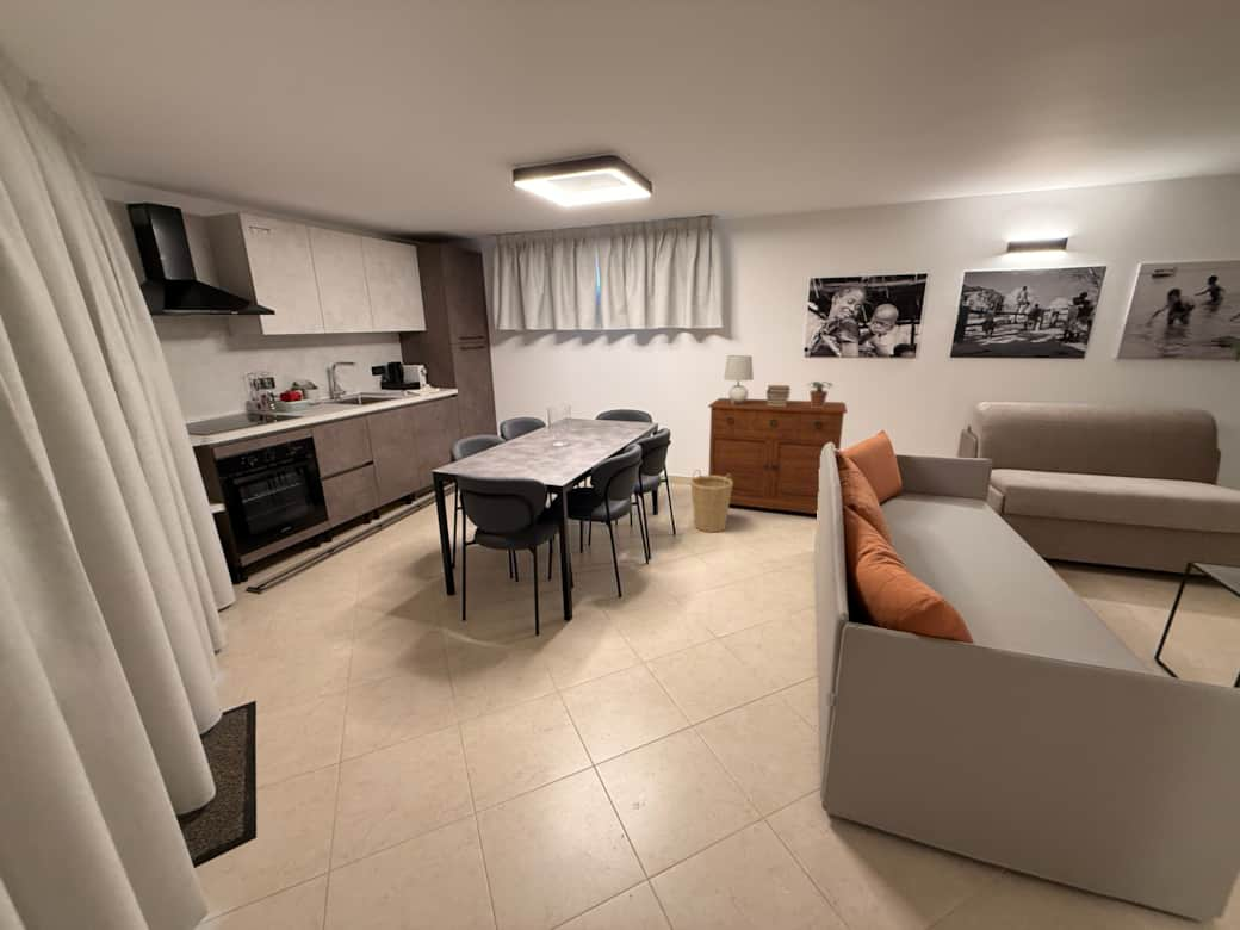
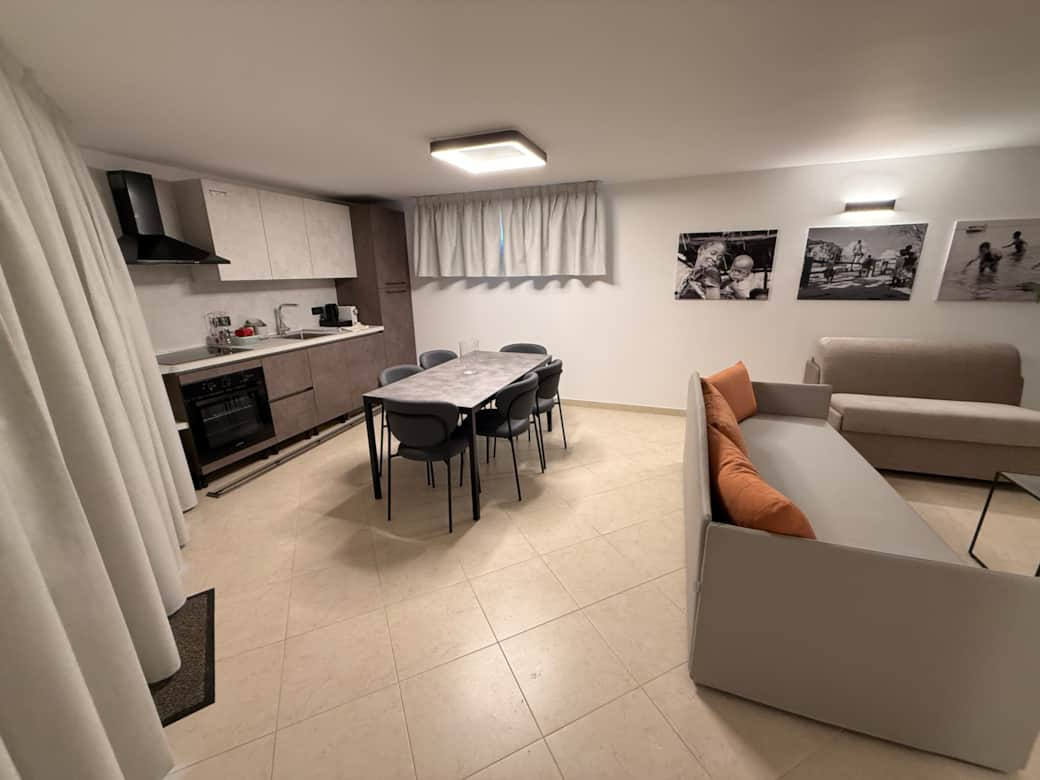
- potted plant (819, 393)
- basket (711, 500)
- book stack (777, 395)
- sideboard (773, 454)
- table lamp (738, 379)
